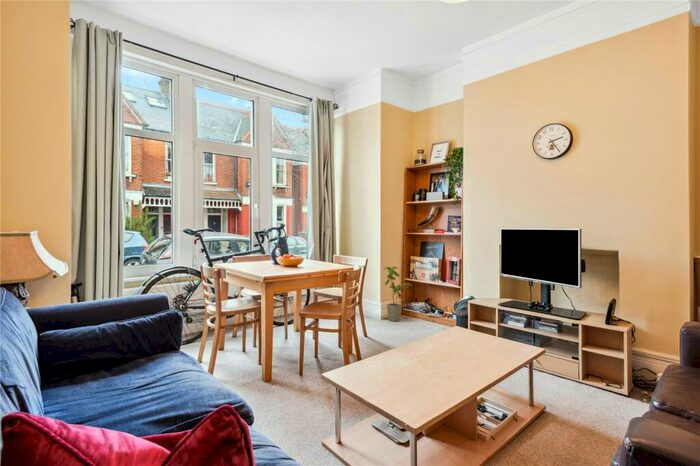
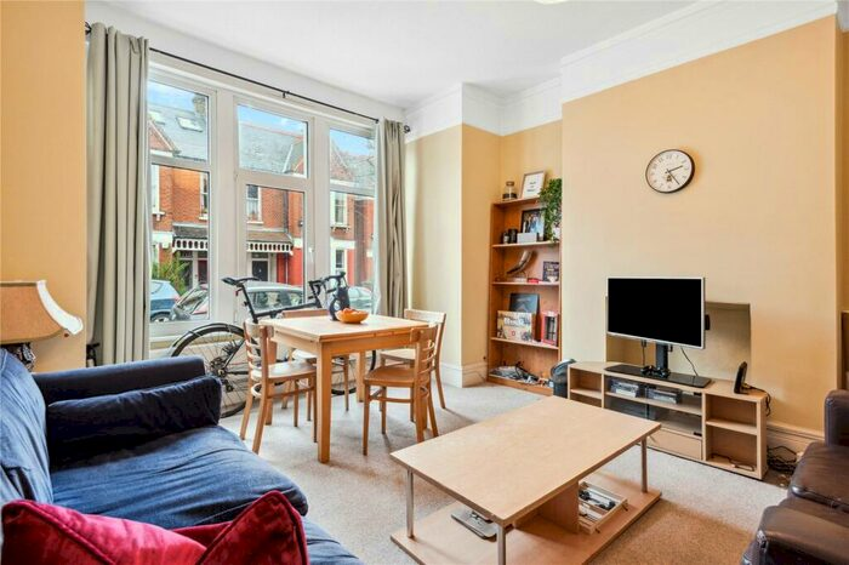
- house plant (395, 293)
